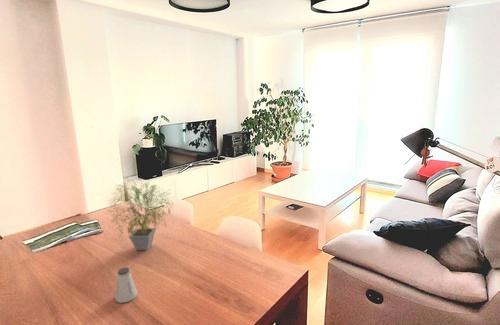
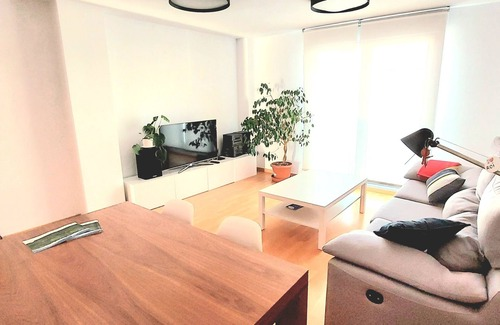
- saltshaker (124, 283)
- potted plant (143, 213)
